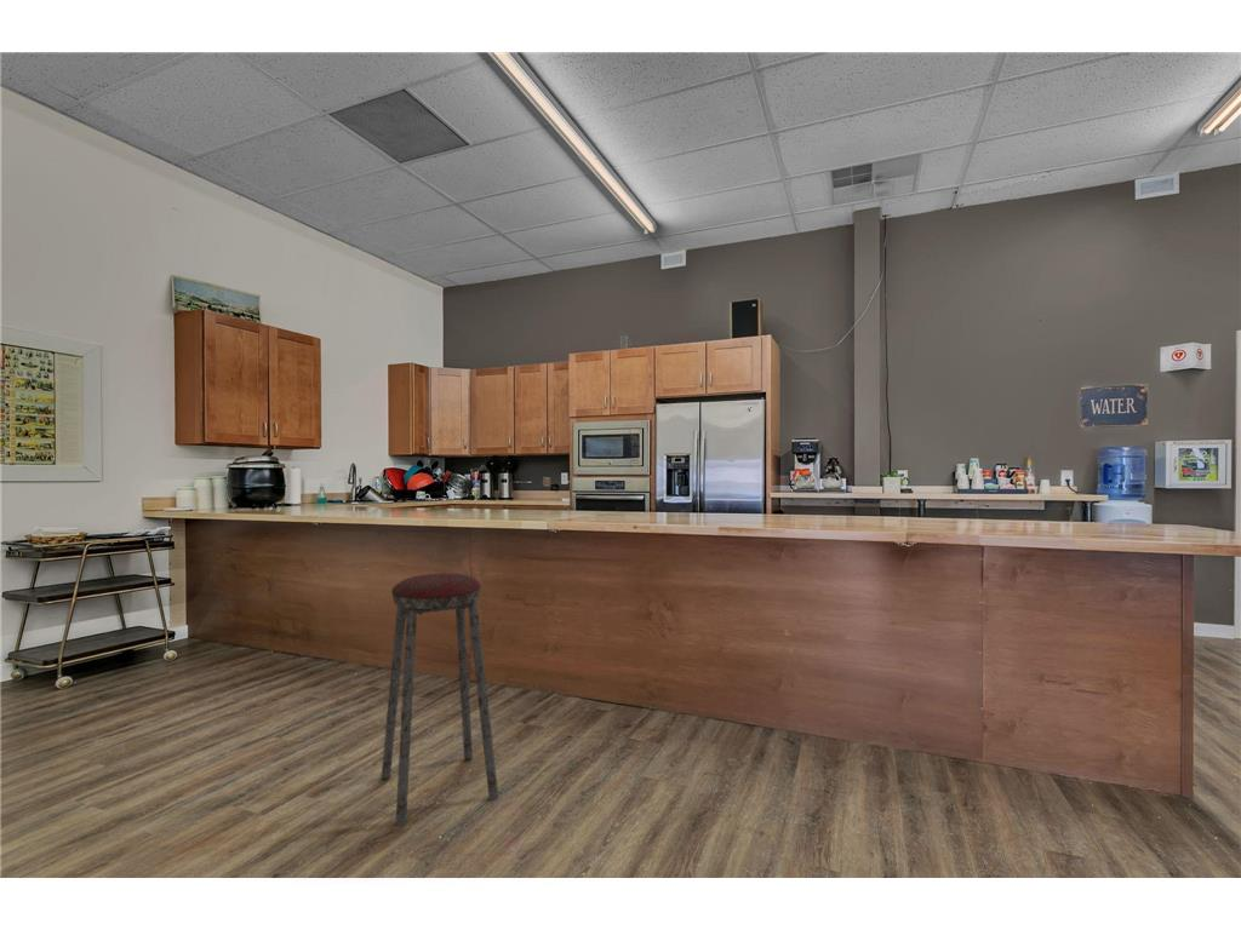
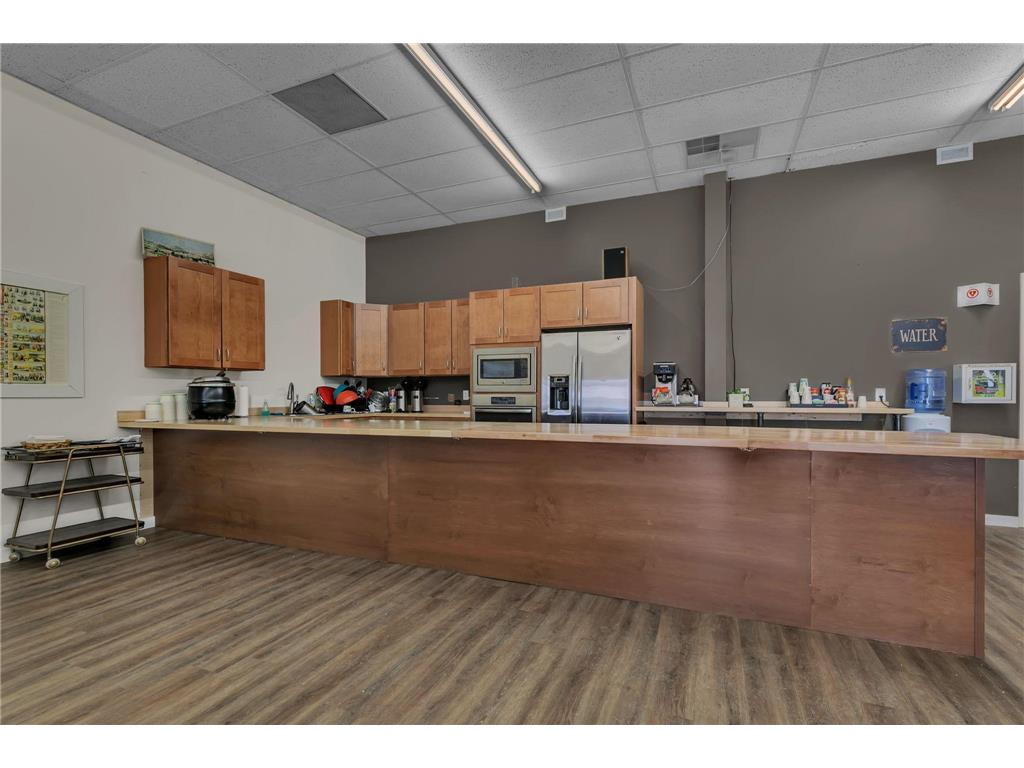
- music stool (459, 682)
